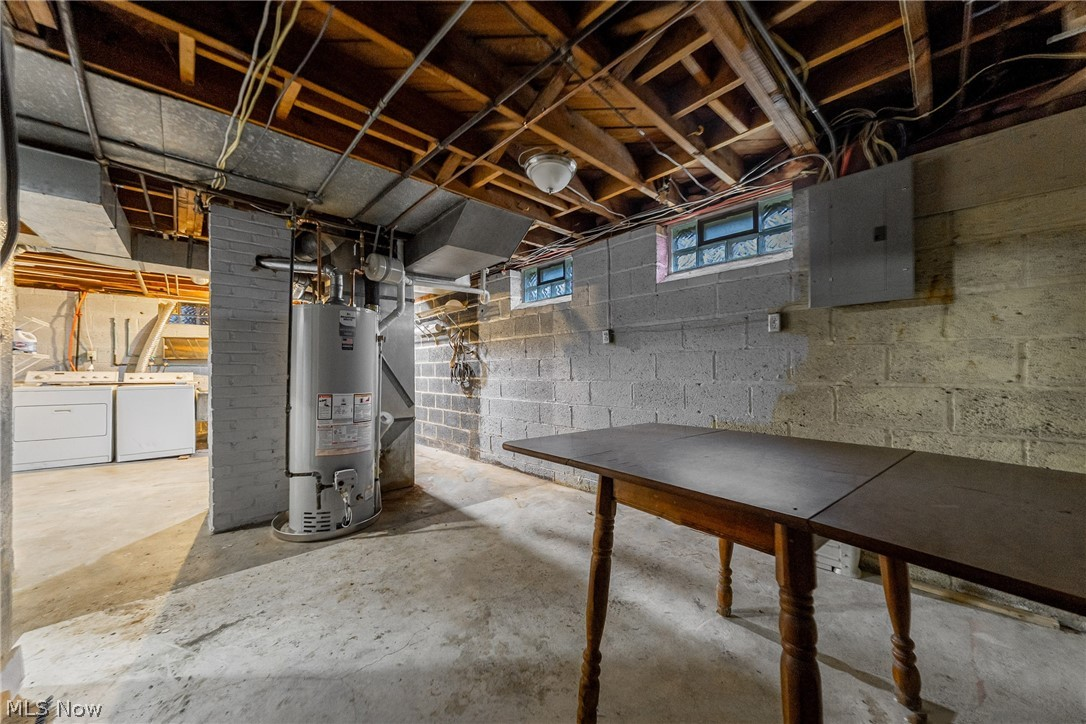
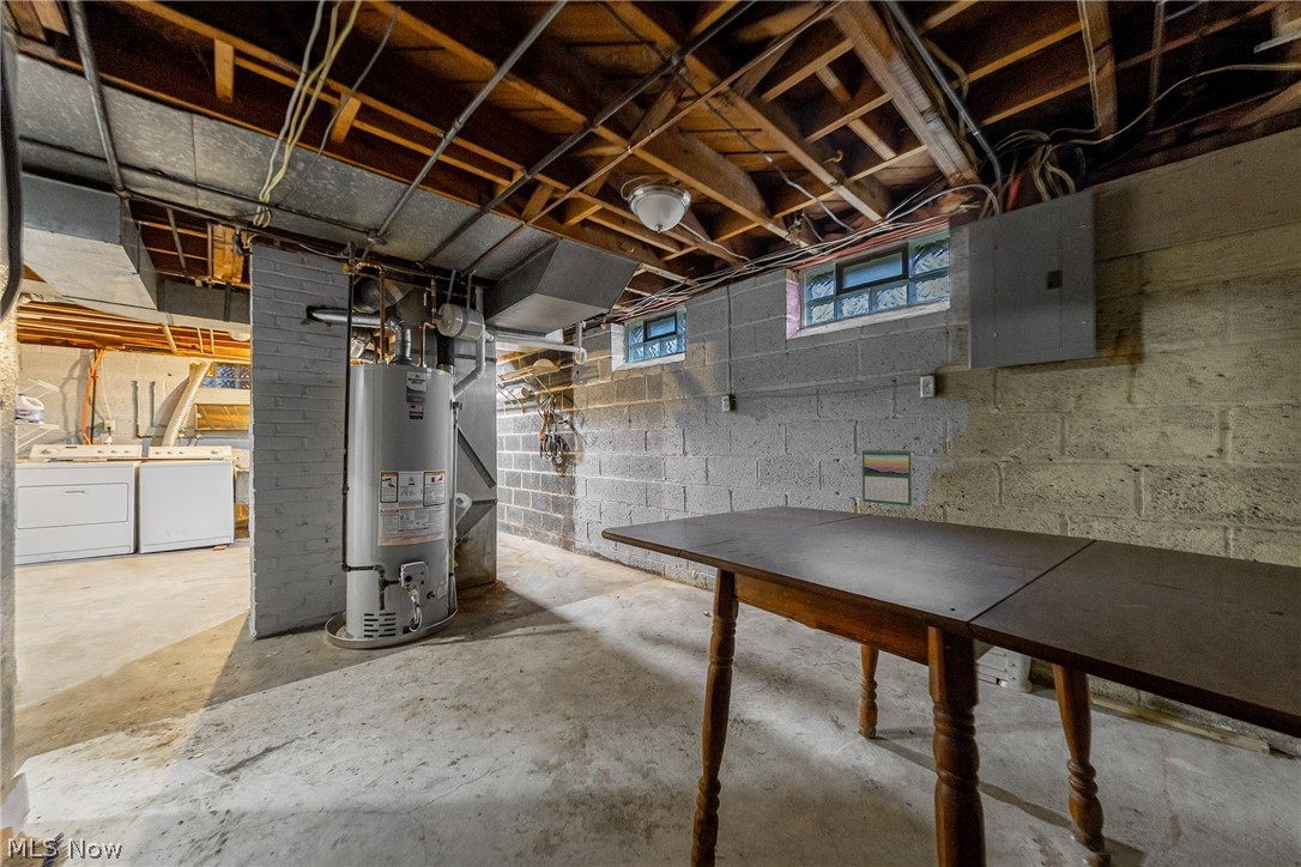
+ calendar (885, 475)
